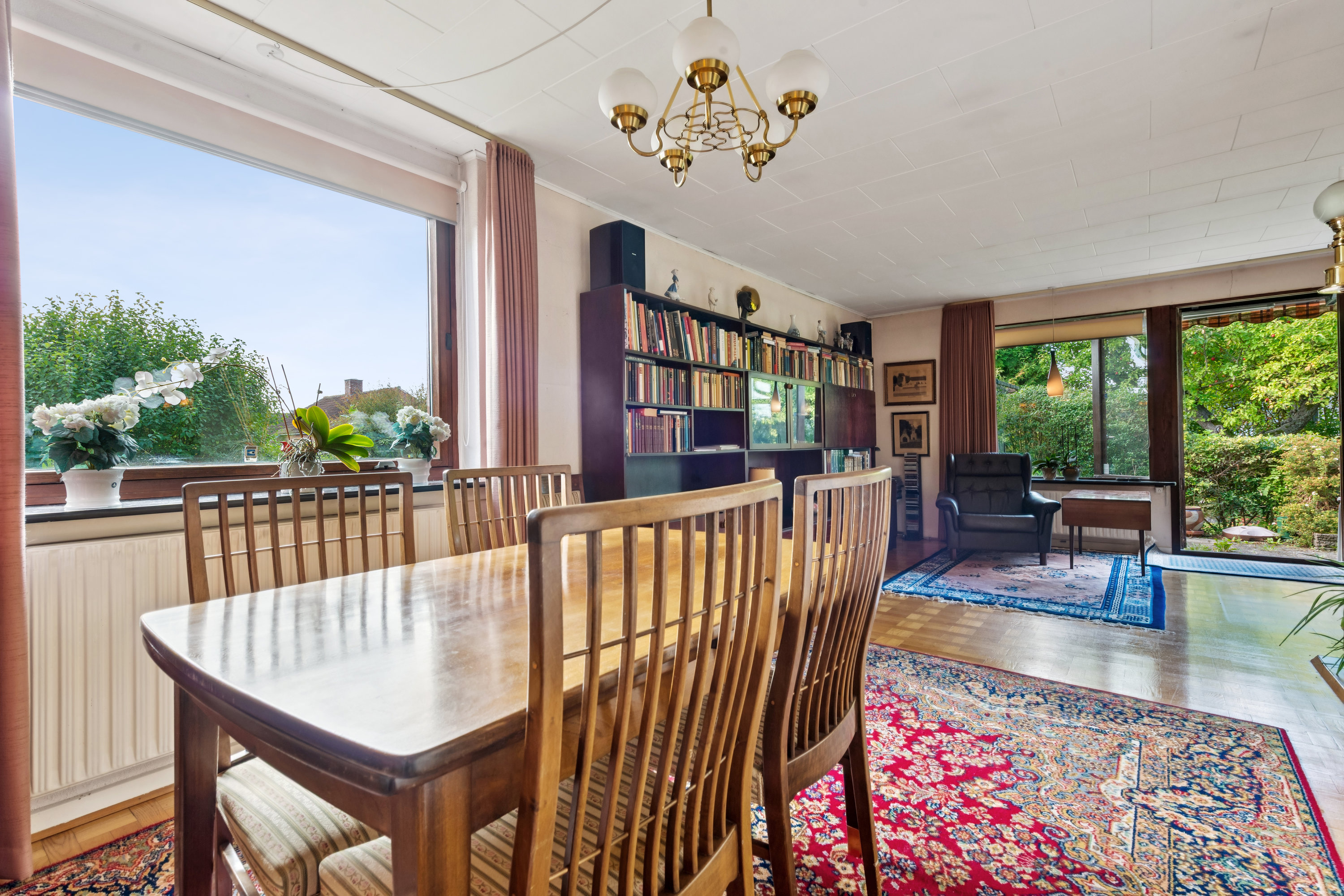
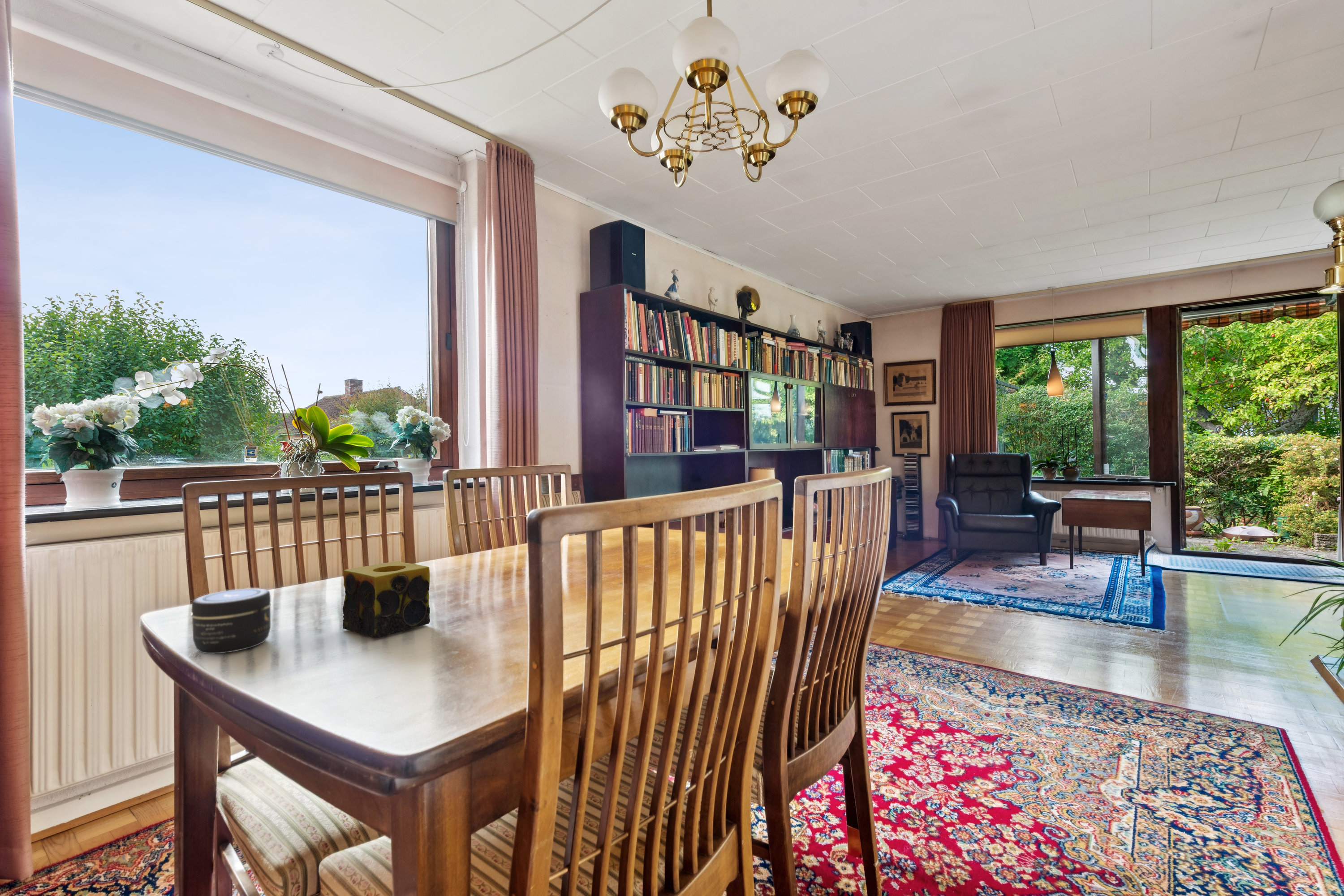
+ jar (233, 620)
+ candle (386, 597)
